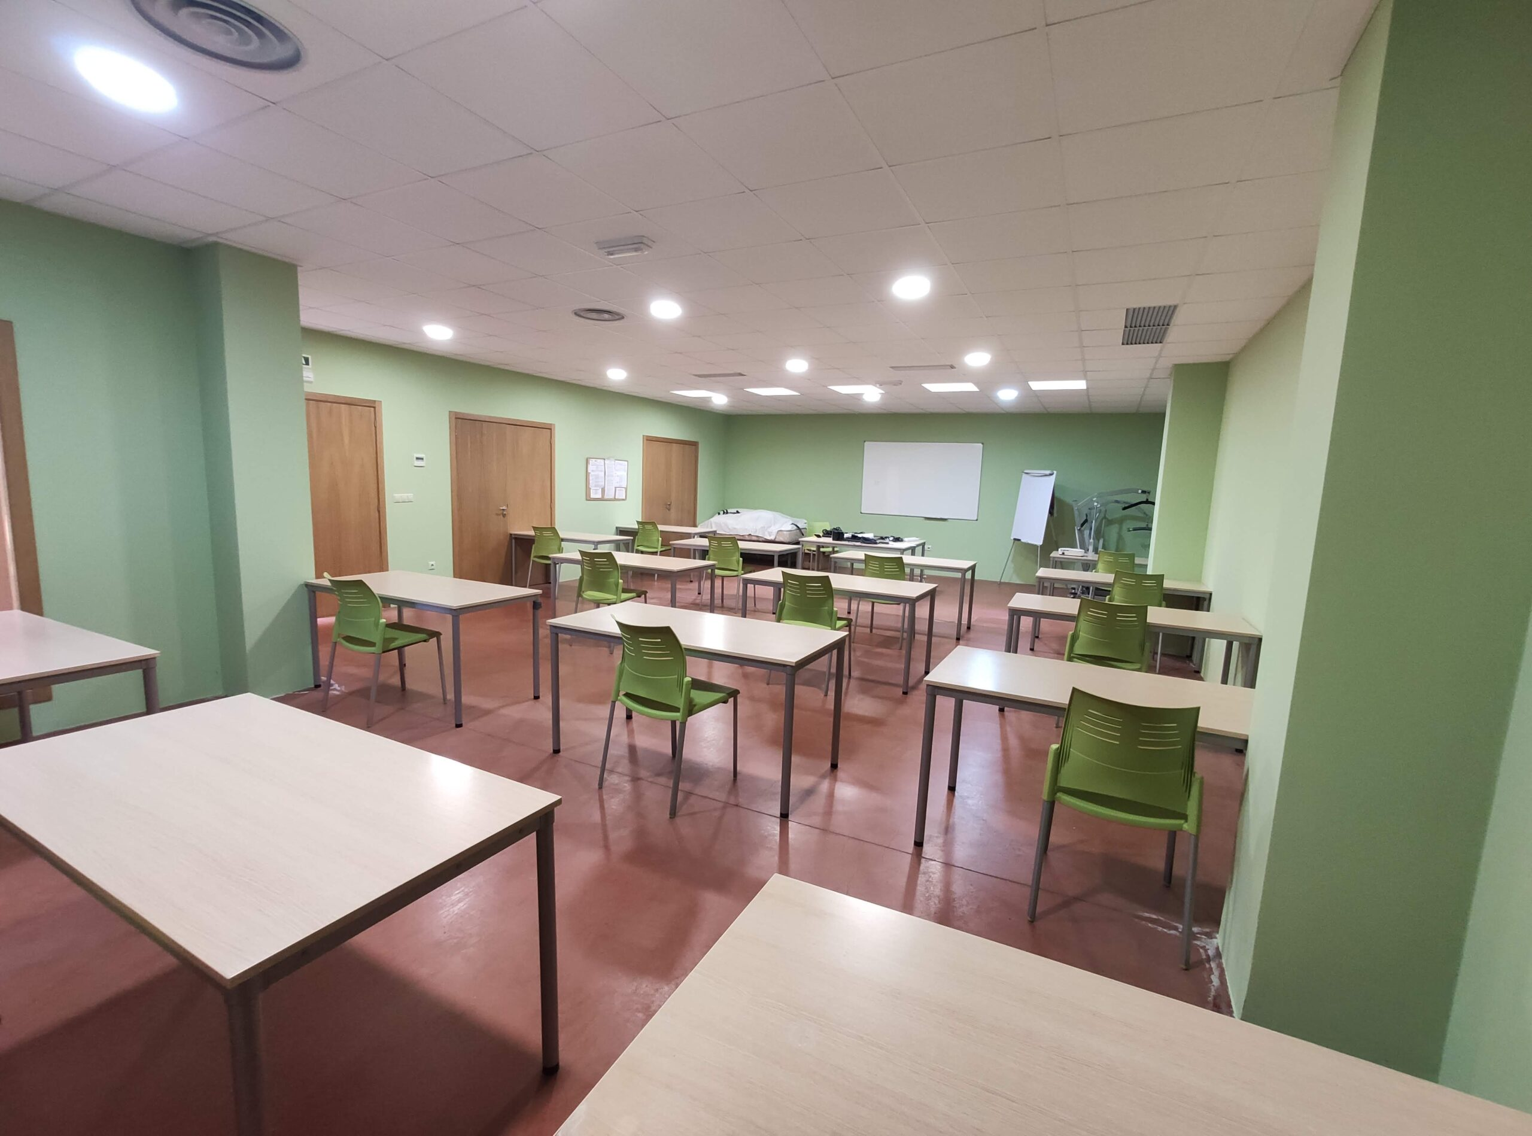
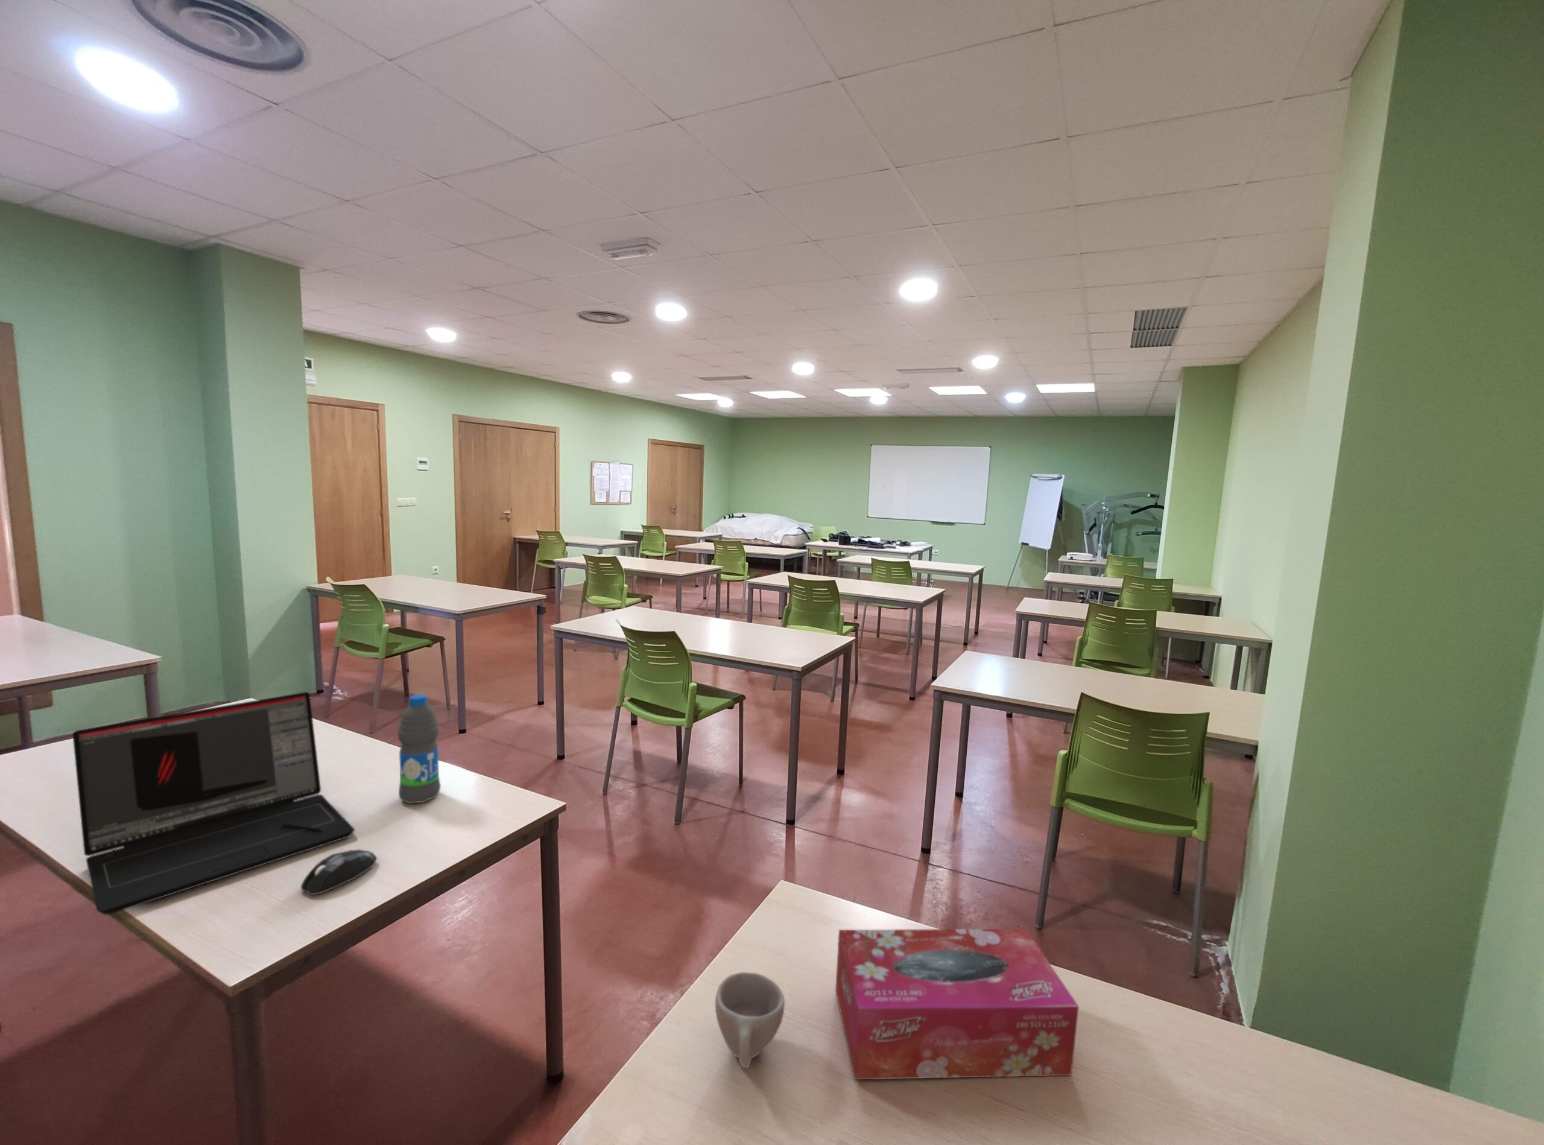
+ tissue box (948, 998)
+ laptop (221, 787)
+ mouse (342, 866)
+ cup (749, 1028)
+ water bottle (418, 747)
